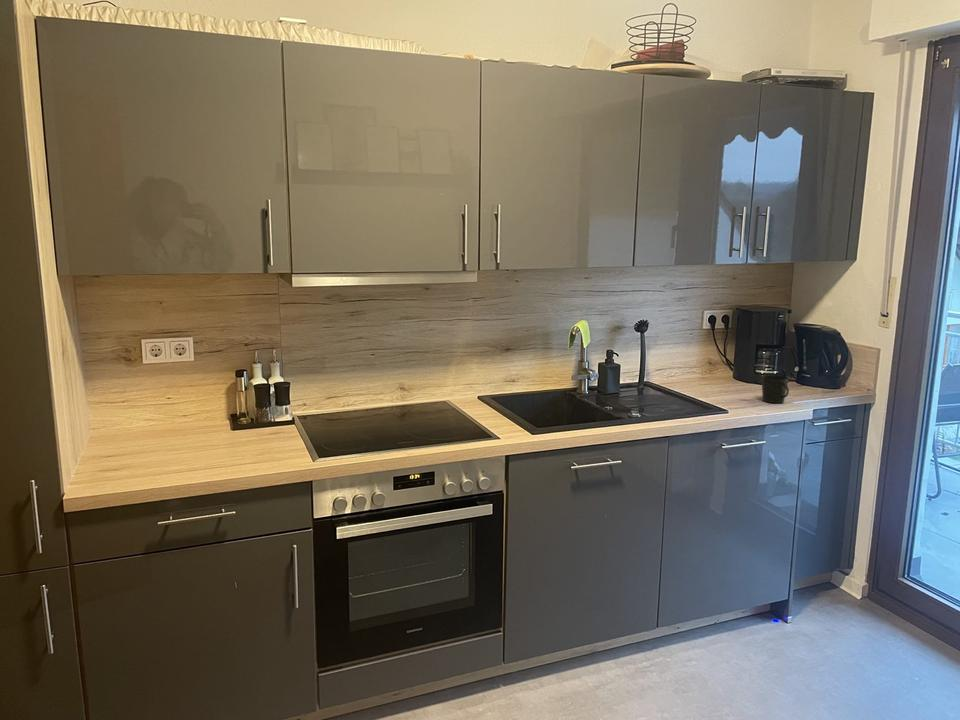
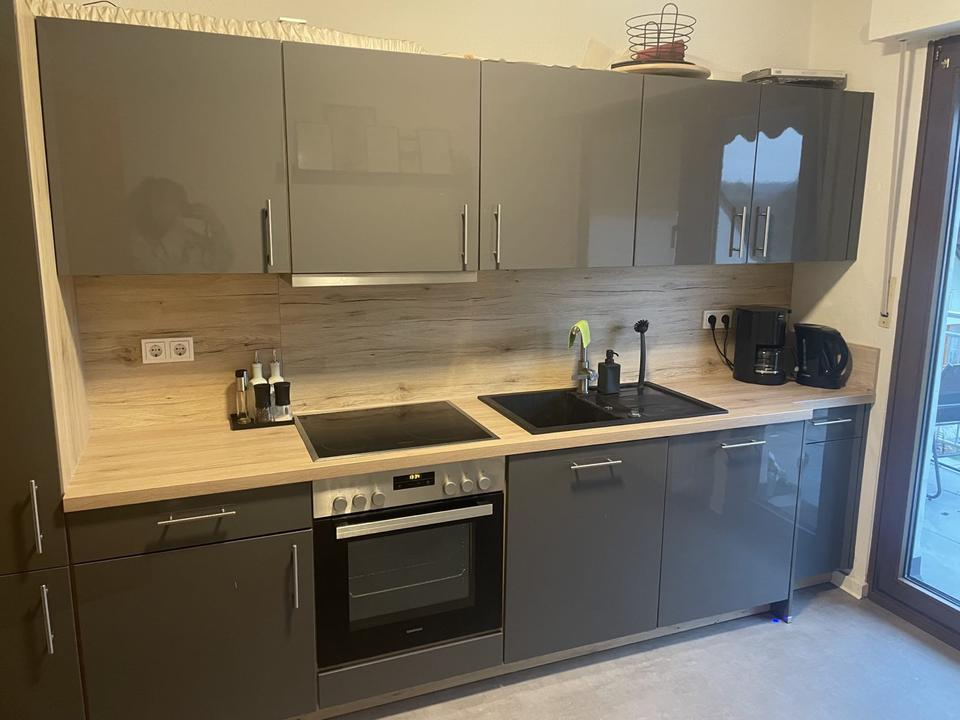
- cup (776, 389)
